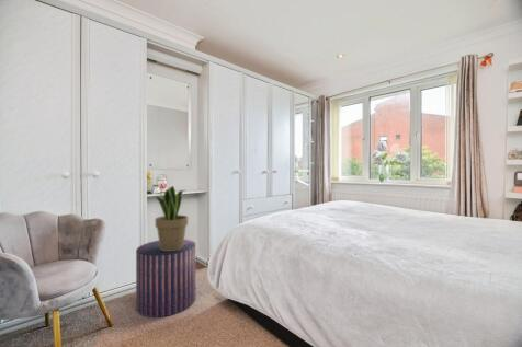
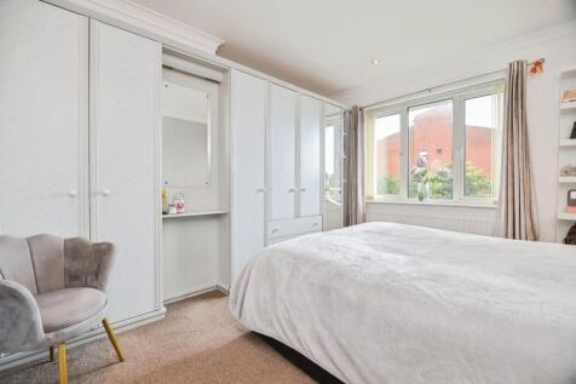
- potted plant (170, 216)
- stool (167, 274)
